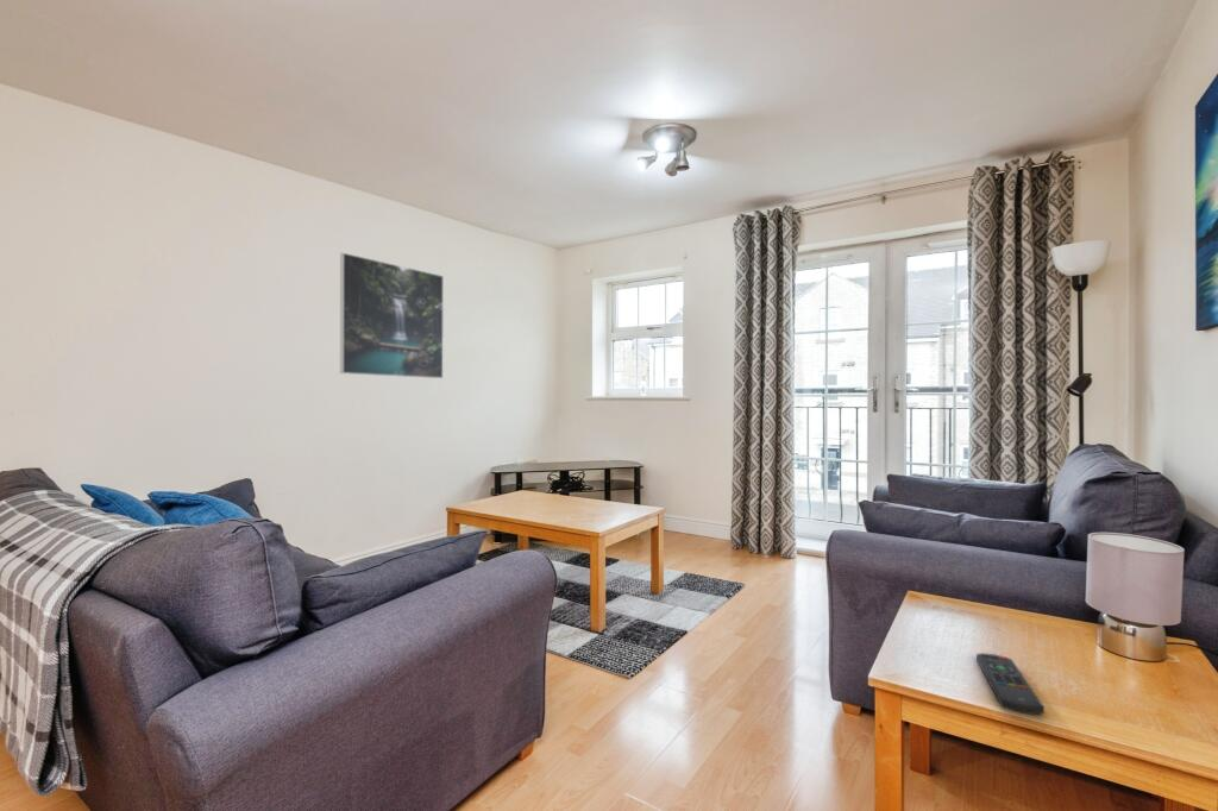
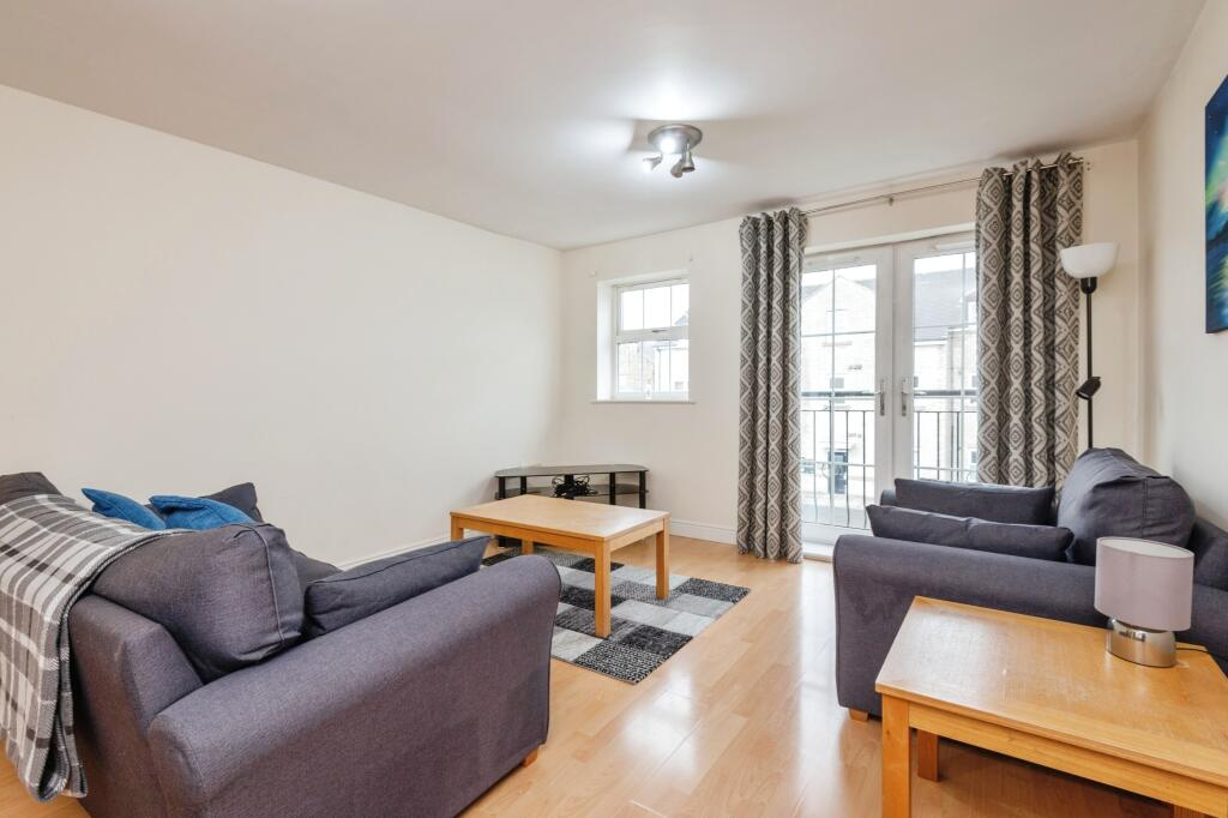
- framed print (395, 320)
- remote control (1006, 680)
